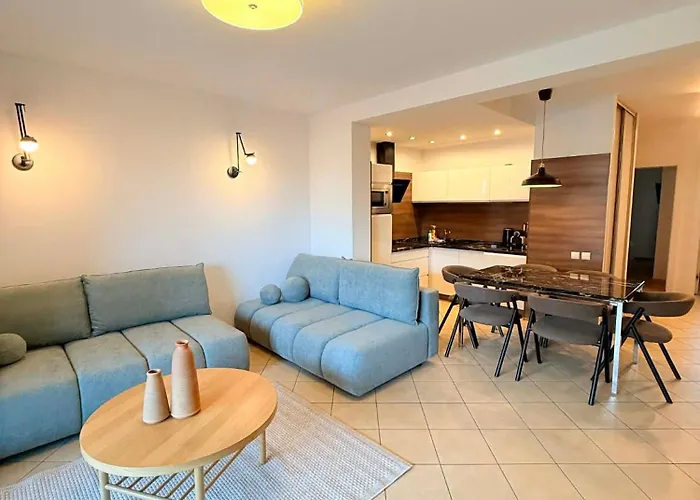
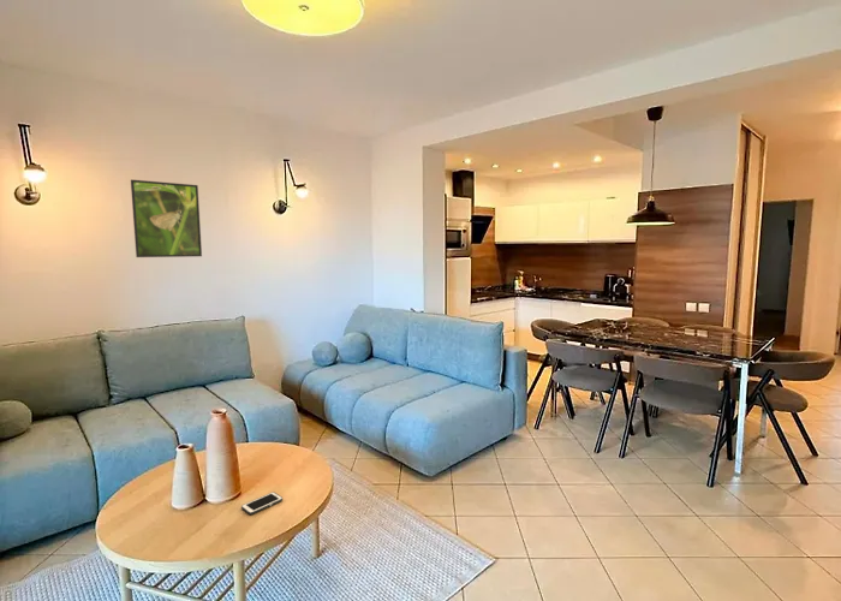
+ cell phone (262, 502)
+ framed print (167, 220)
